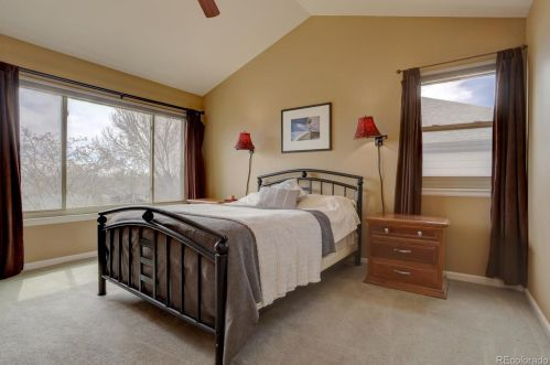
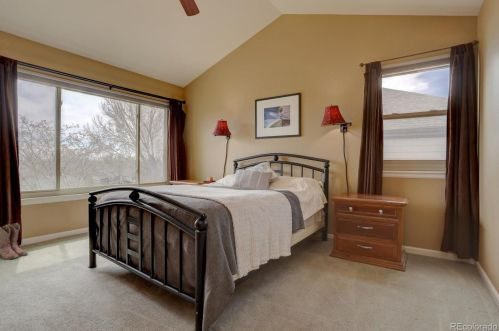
+ boots (12, 240)
